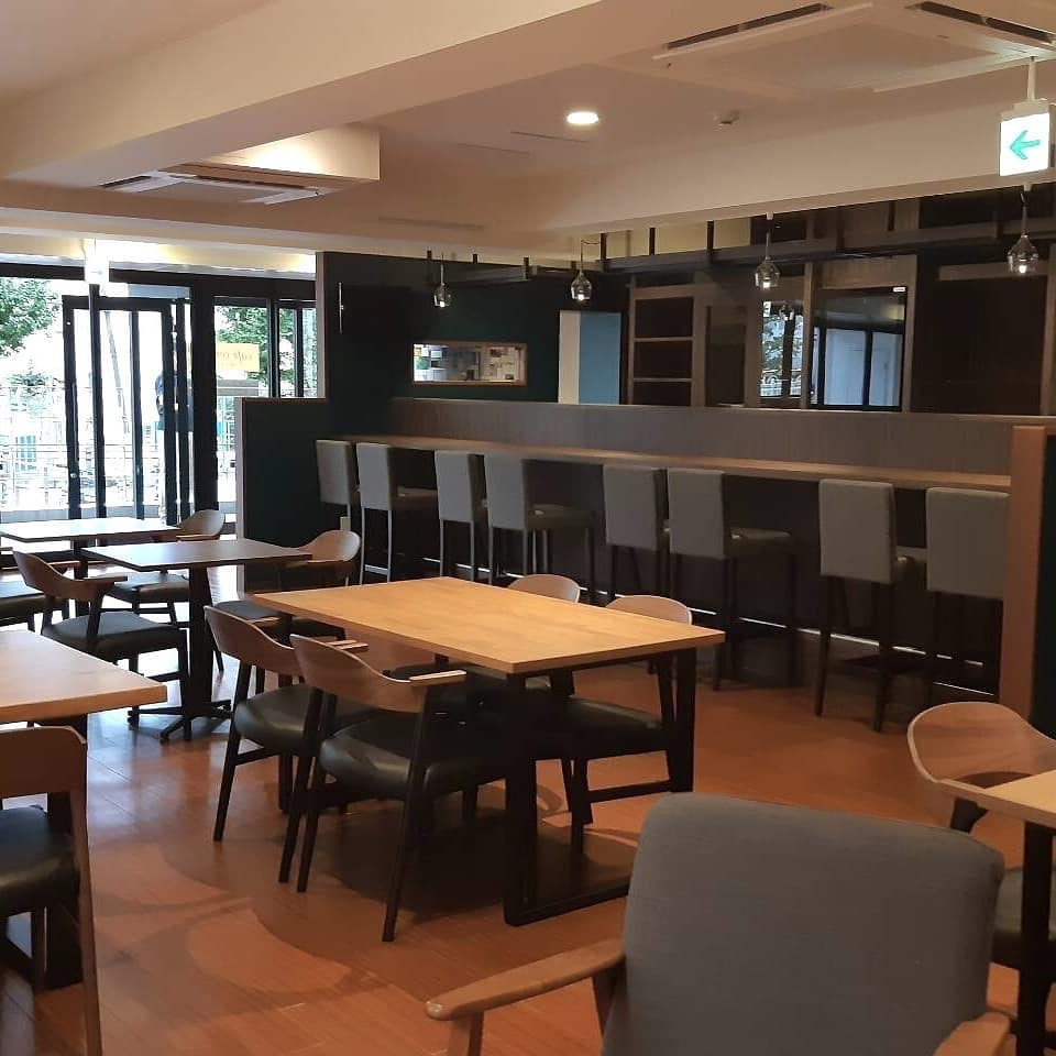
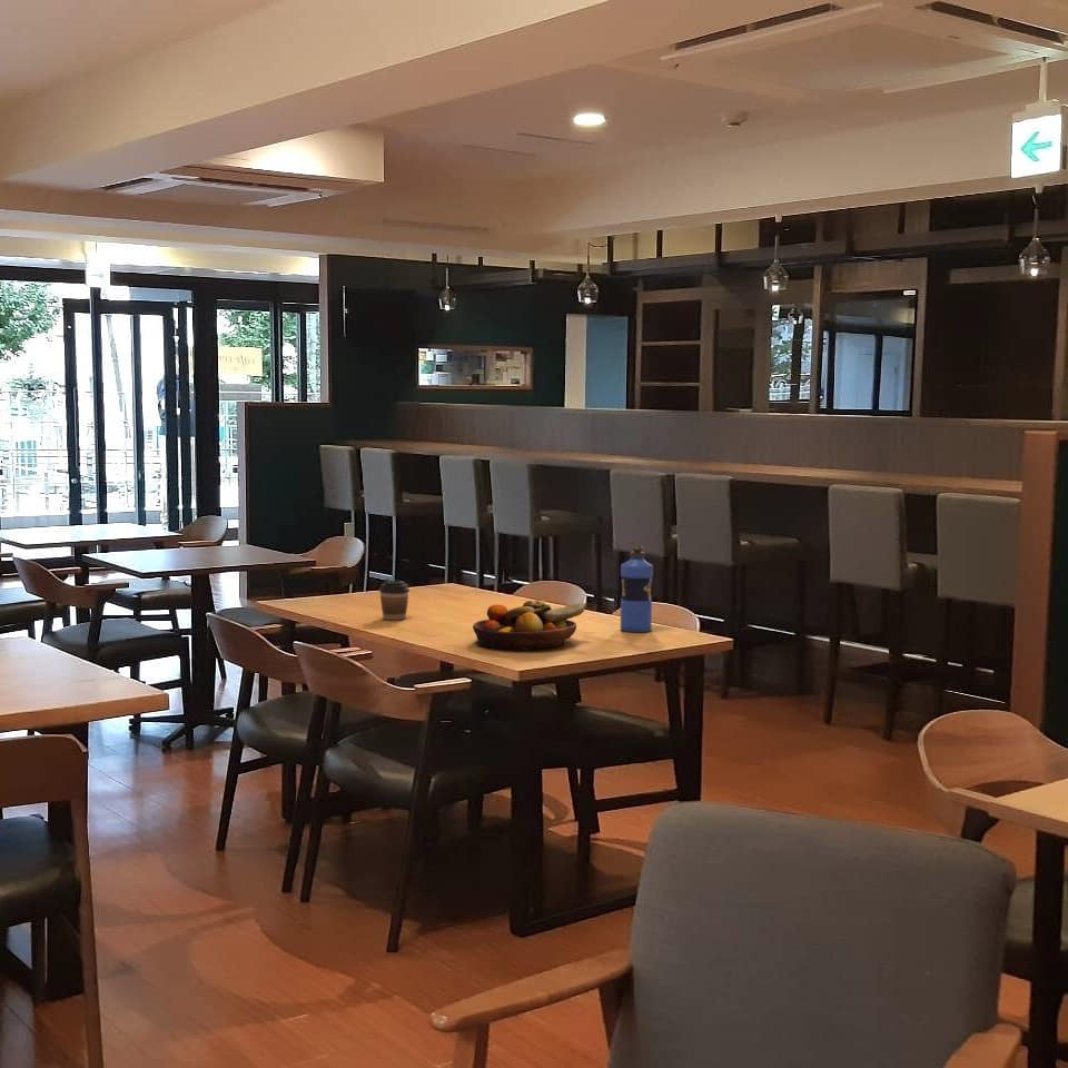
+ fruit bowl (525, 620)
+ coffee cup (394, 599)
+ water bottle (636, 586)
